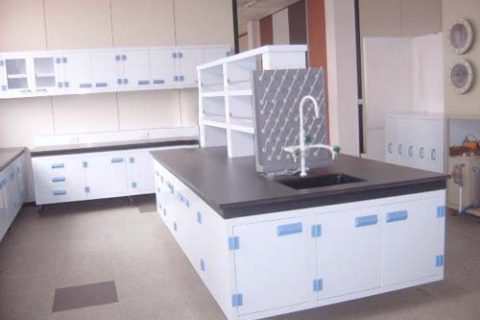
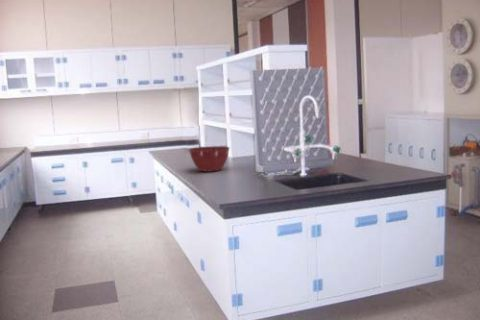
+ mixing bowl (209, 159)
